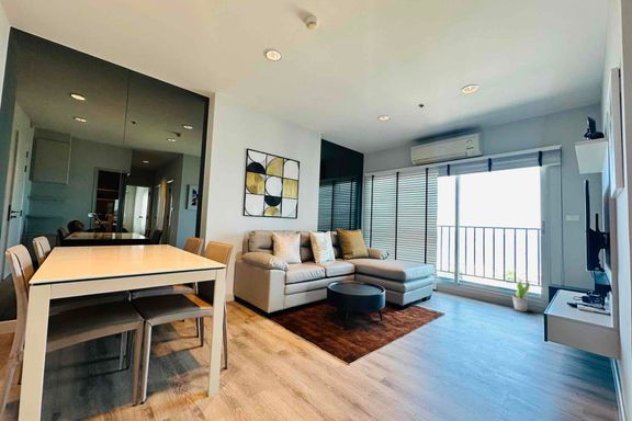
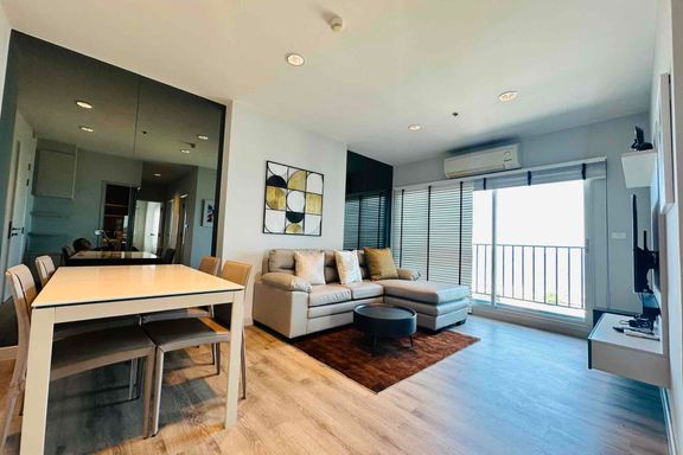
- potted plant (520, 294)
